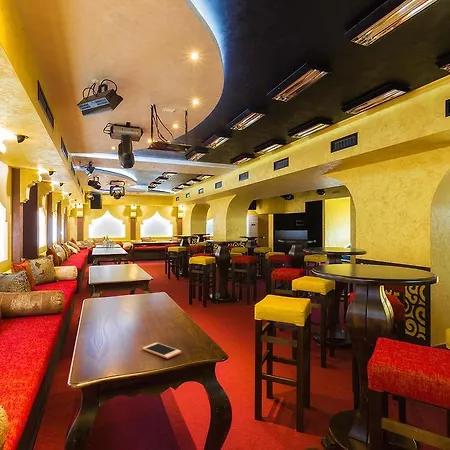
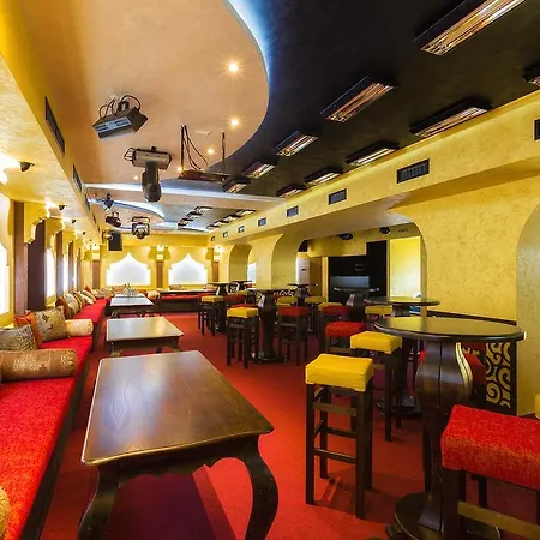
- cell phone (161, 350)
